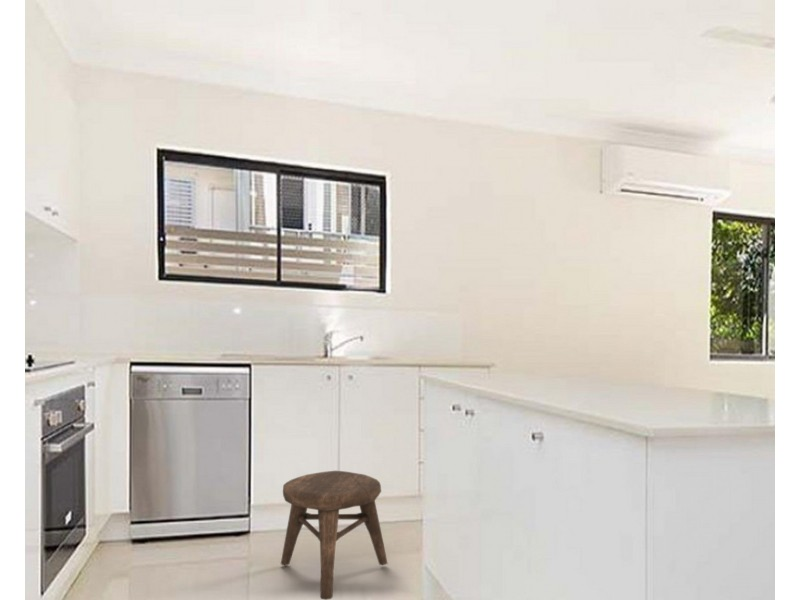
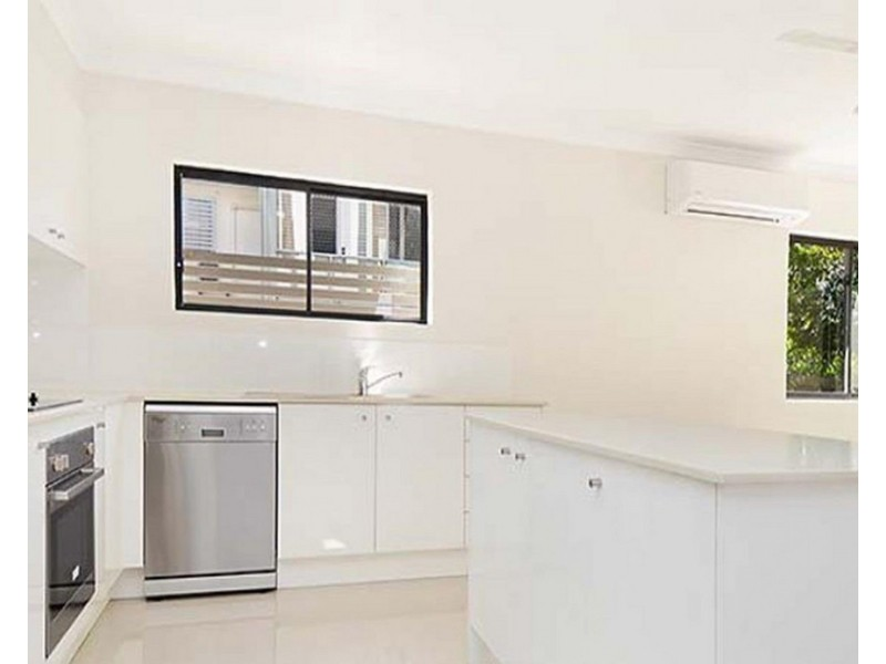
- stool (331, 530)
